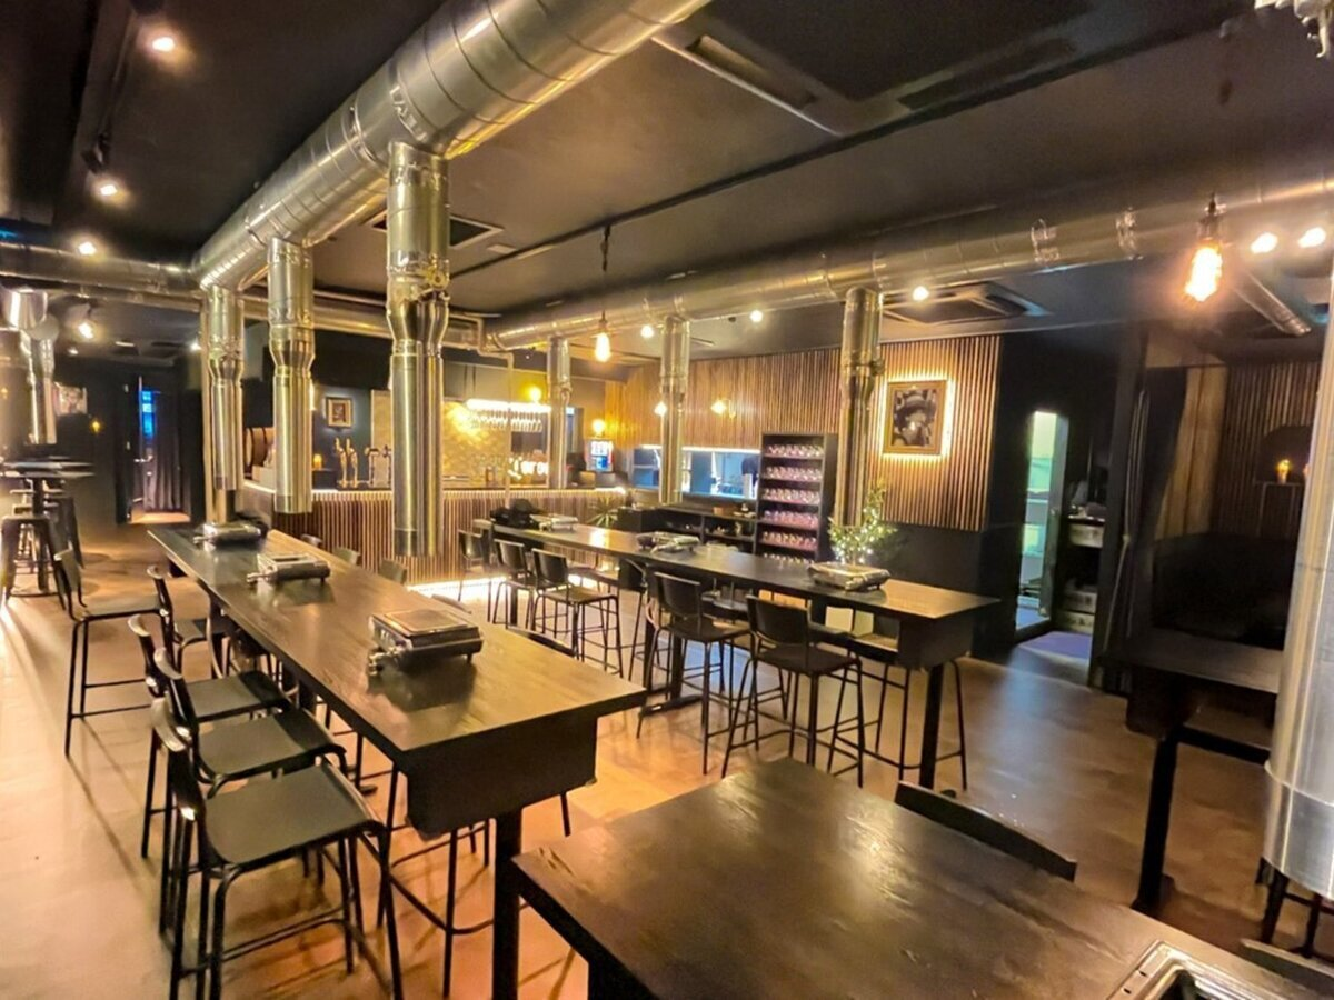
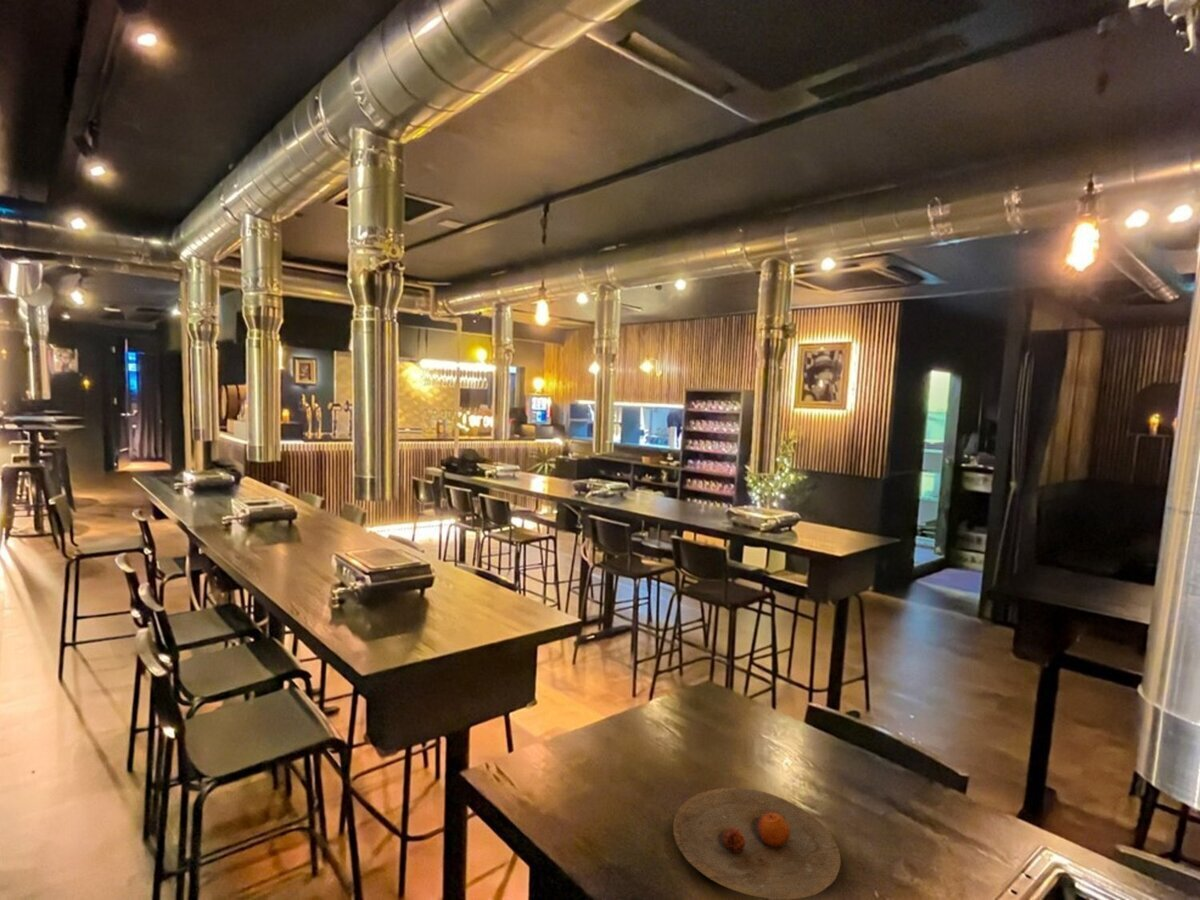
+ plate (754, 830)
